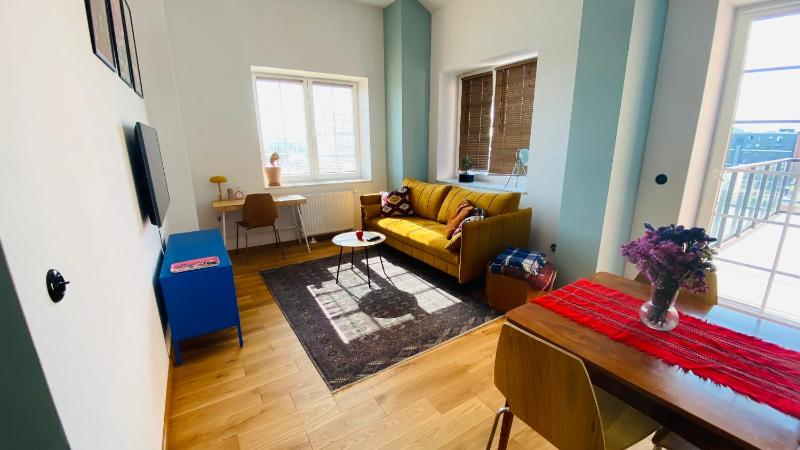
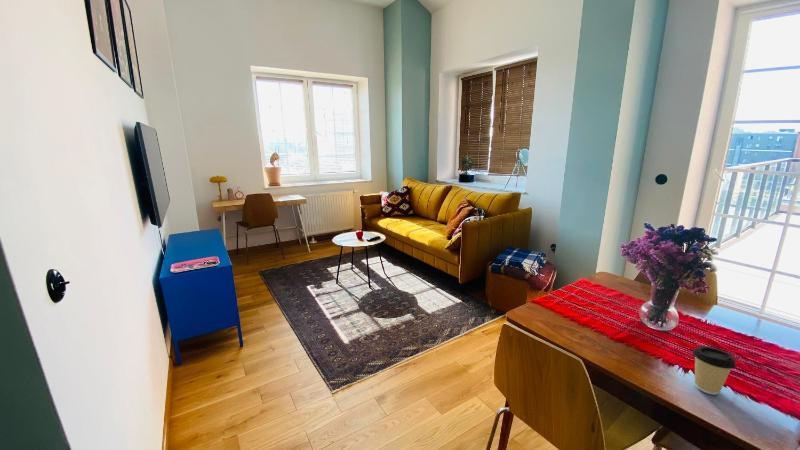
+ coffee cup (710, 370)
